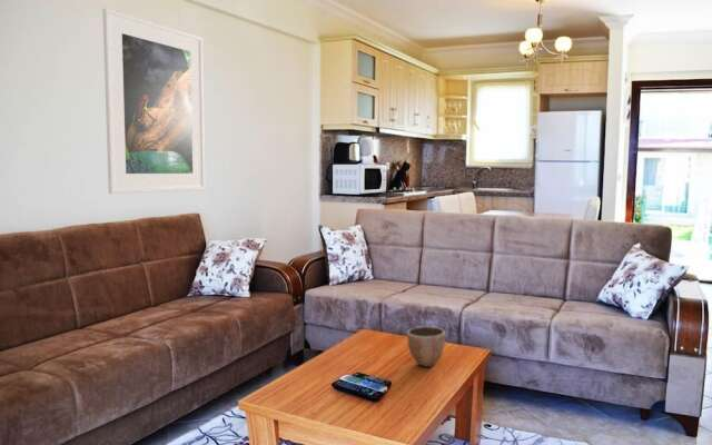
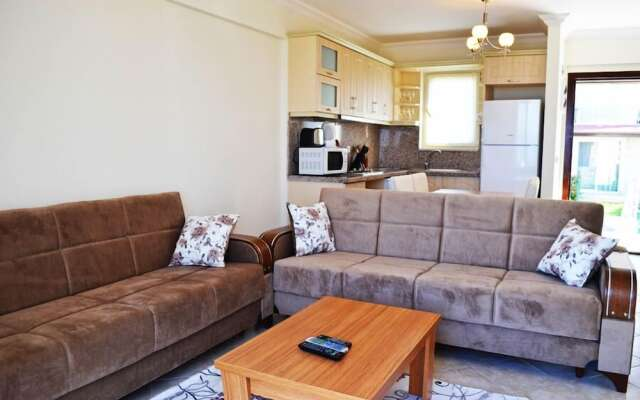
- decorative bowl (425, 347)
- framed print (159, 109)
